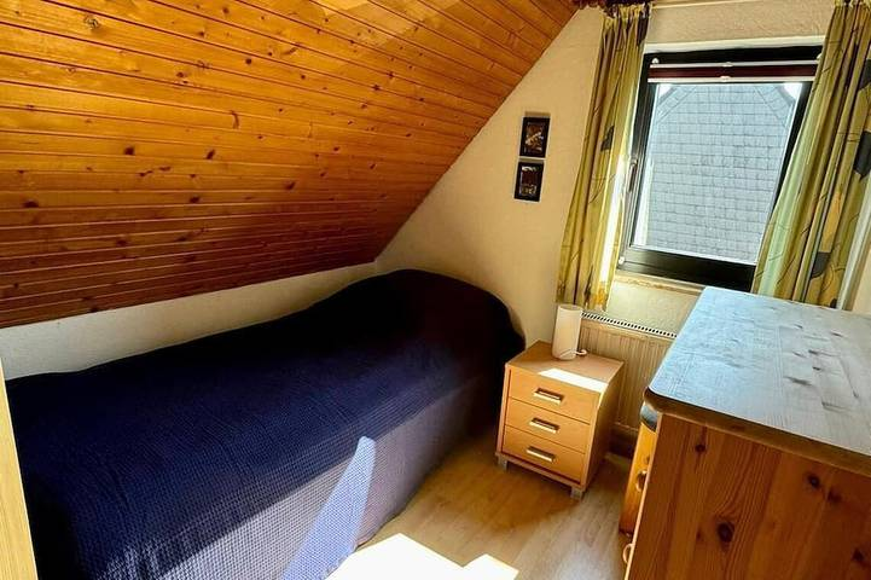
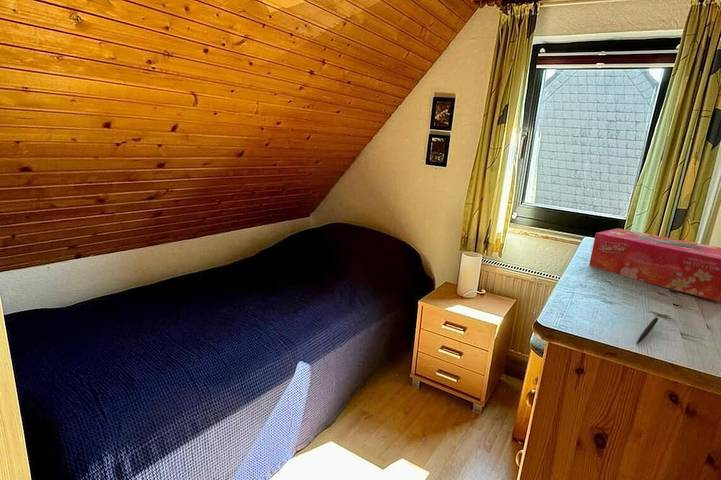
+ tissue box (661, 259)
+ pen (646, 330)
